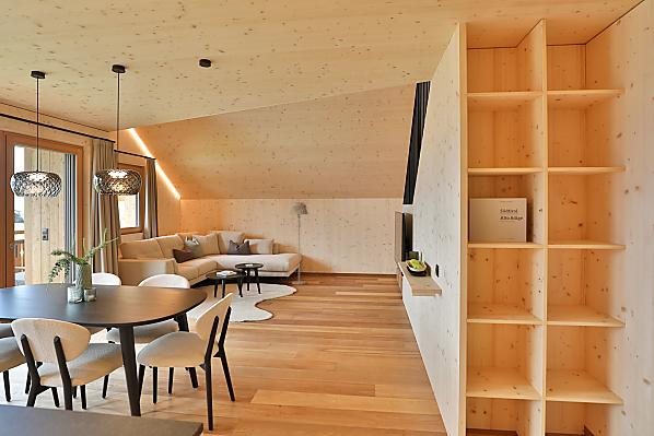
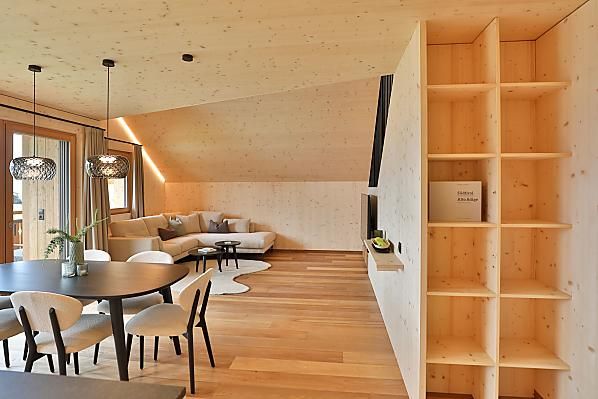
- floor lamp (299, 243)
